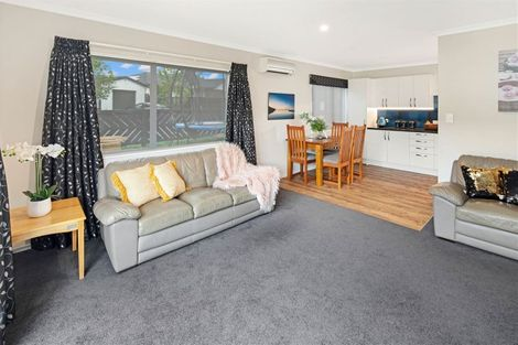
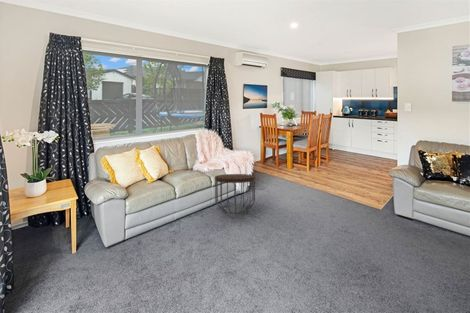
+ side table (235, 193)
